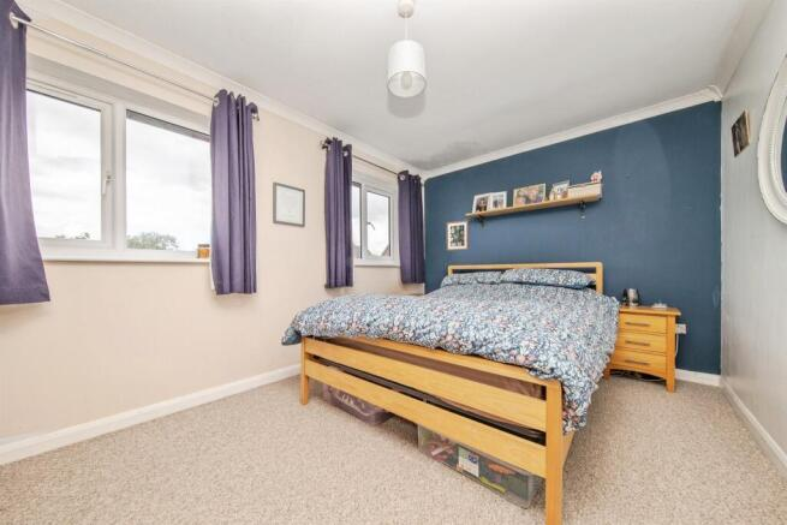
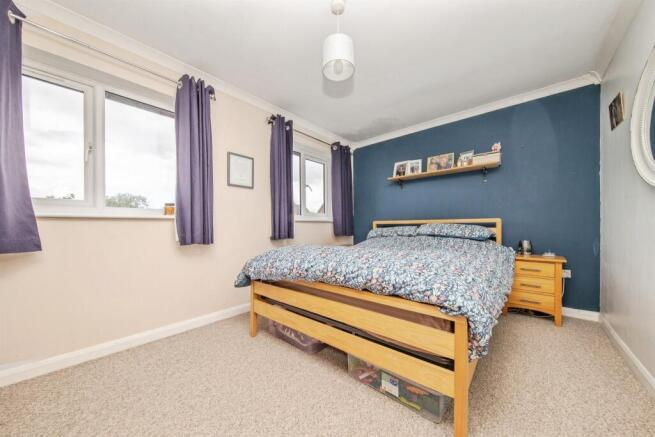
- wall art (457, 235)
